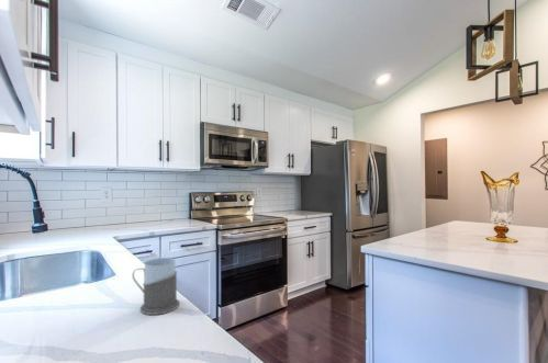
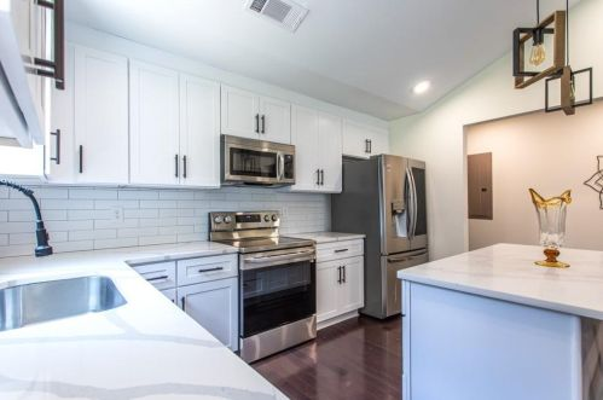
- mug (155, 283)
